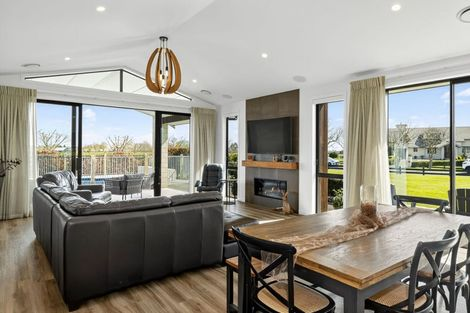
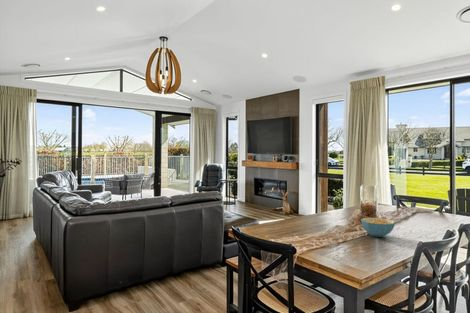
+ cereal bowl (377, 228)
